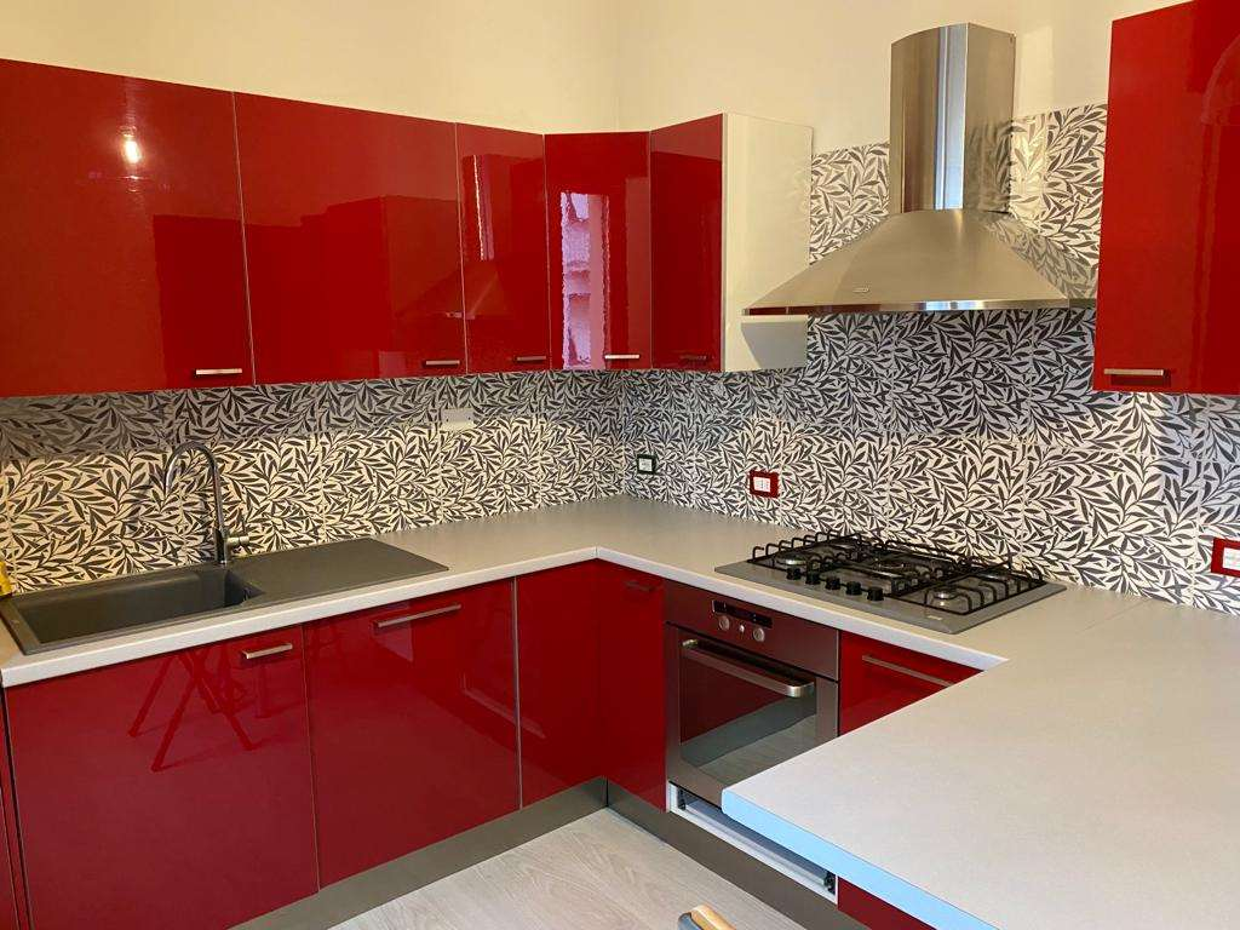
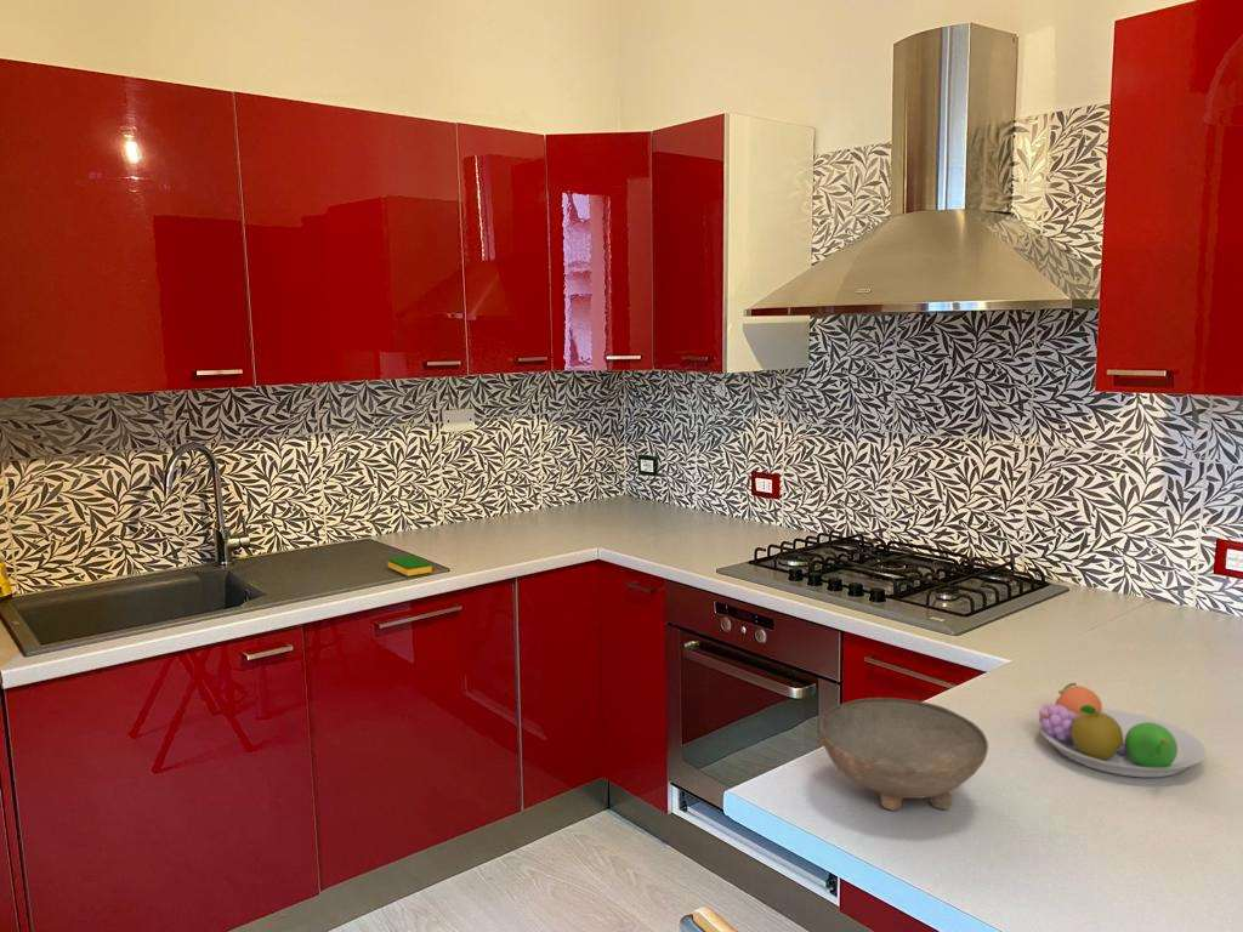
+ dish sponge (409, 566)
+ bowl (901, 761)
+ fruit bowl (1119, 724)
